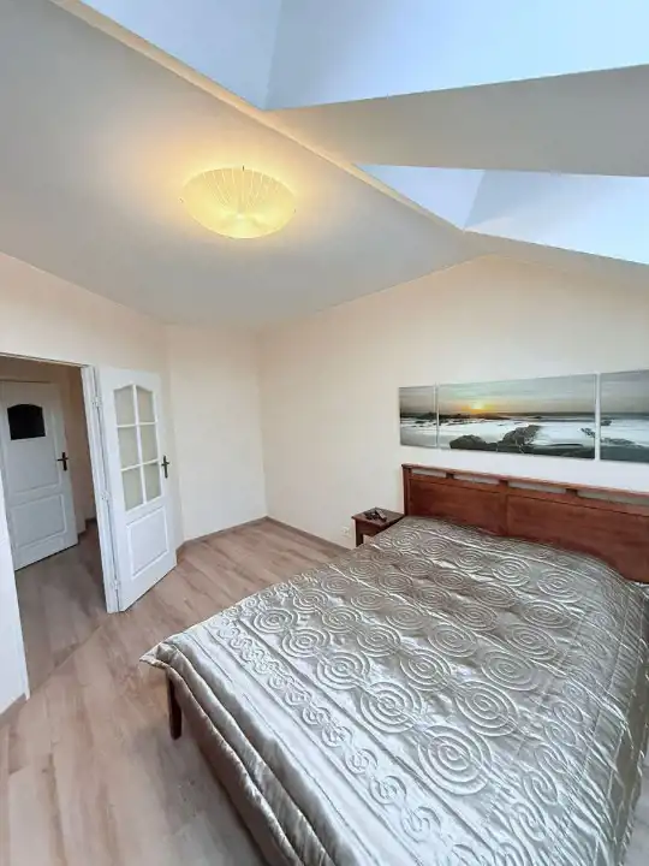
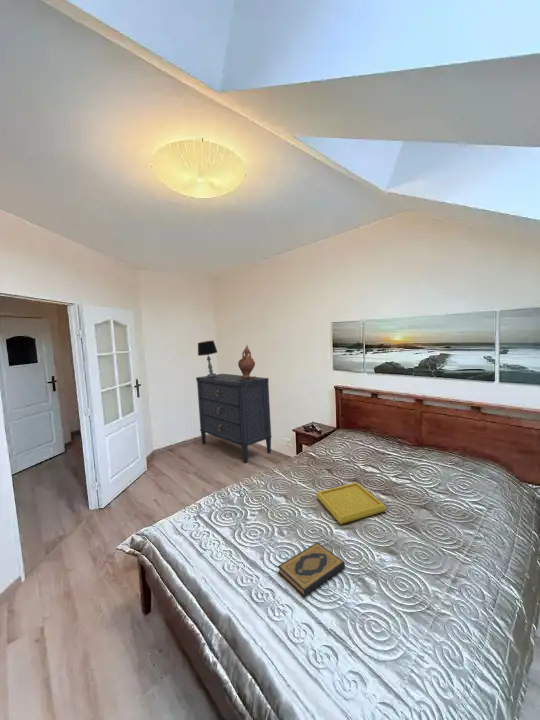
+ serving tray (349, 501)
+ lidded ewer (246, 362)
+ hardback book (311, 567)
+ dresser (232, 413)
+ table lamp (210, 359)
